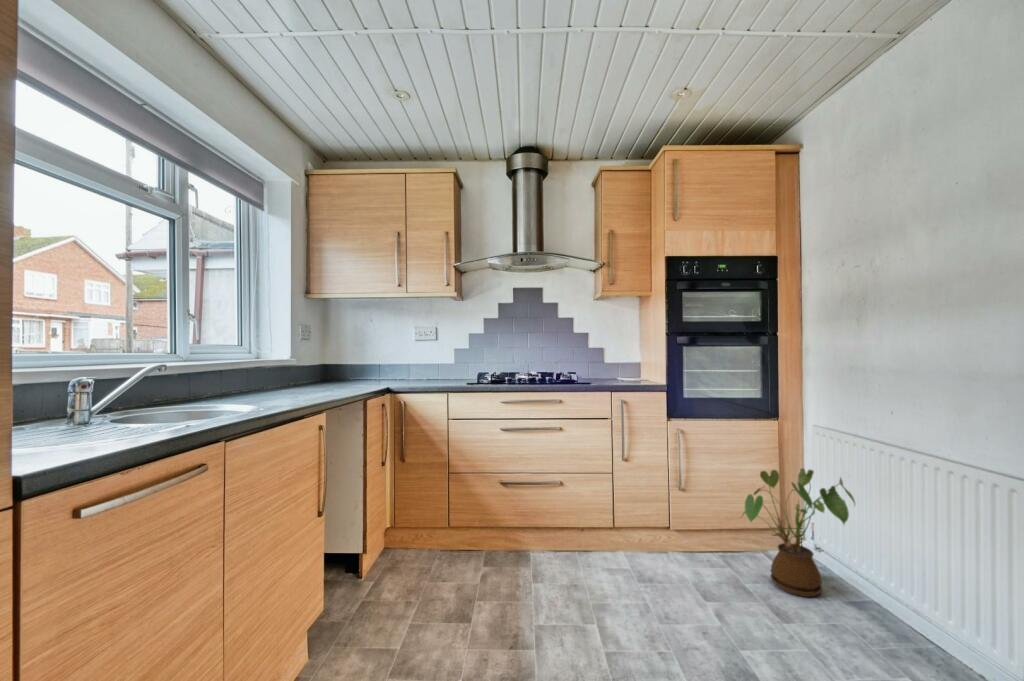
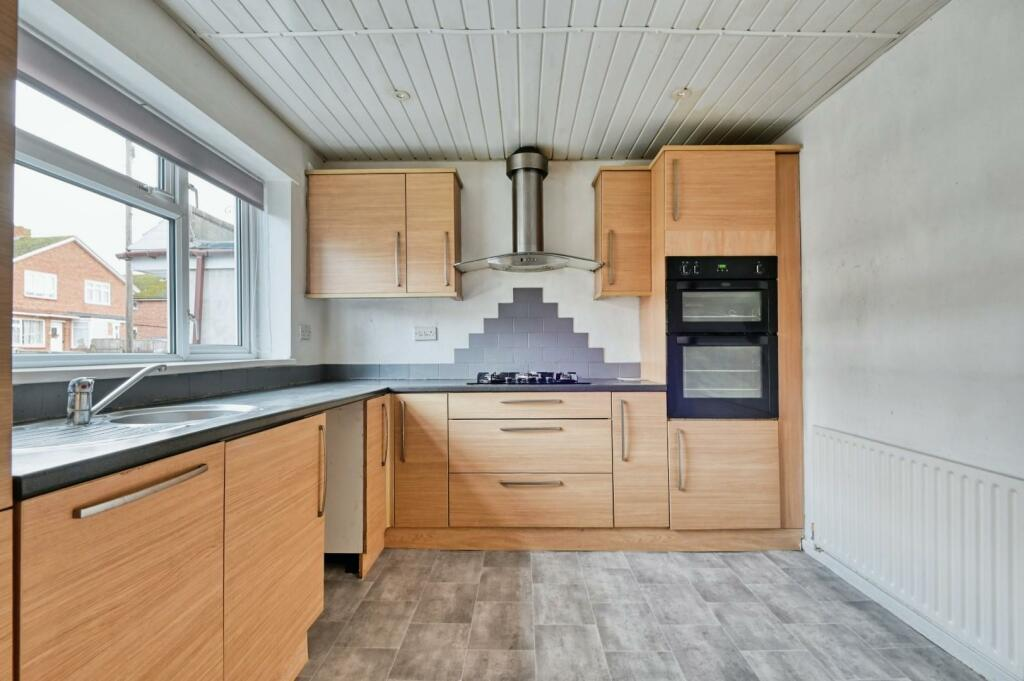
- house plant (792, 530)
